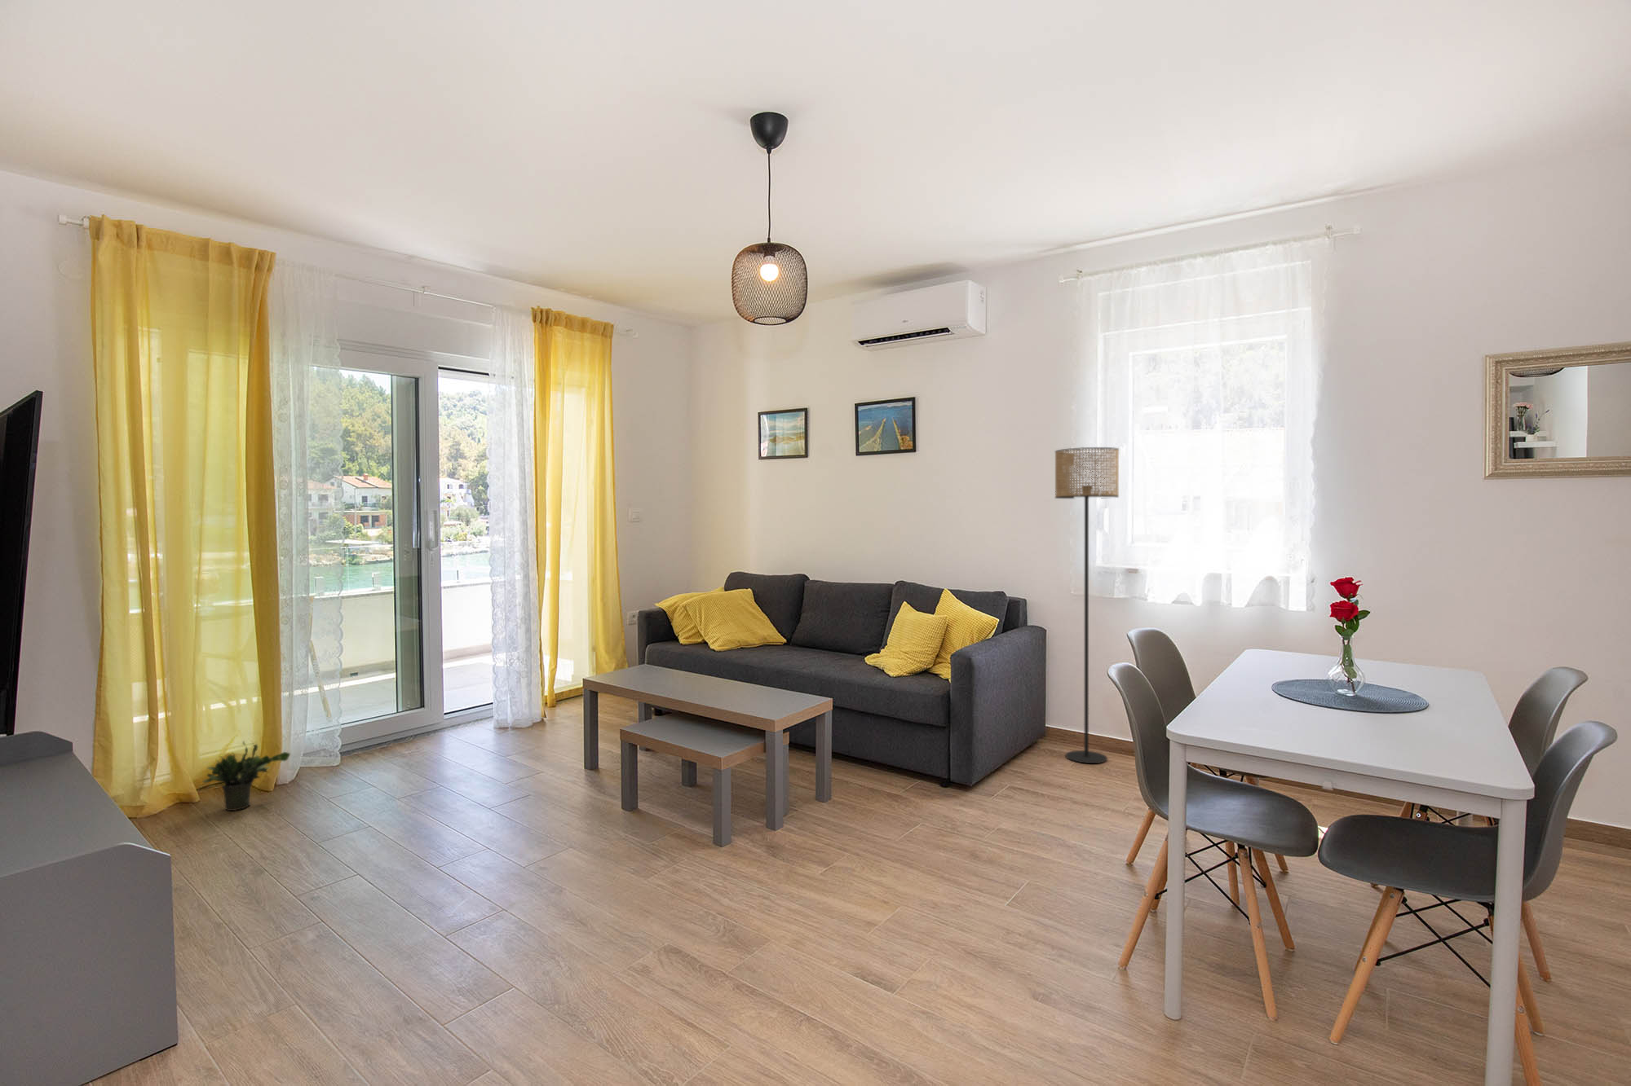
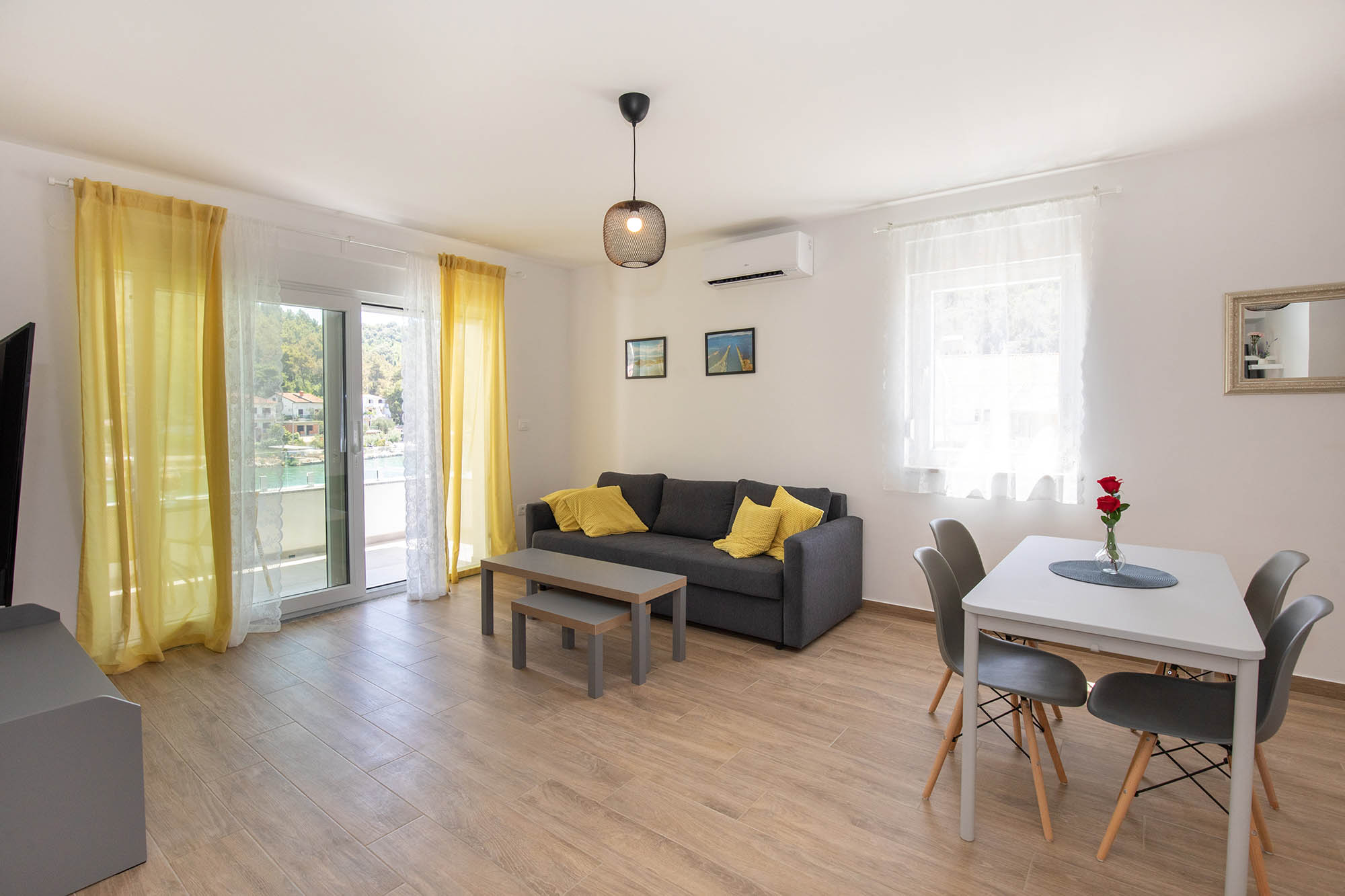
- potted plant (250, 771)
- floor lamp (1087, 605)
